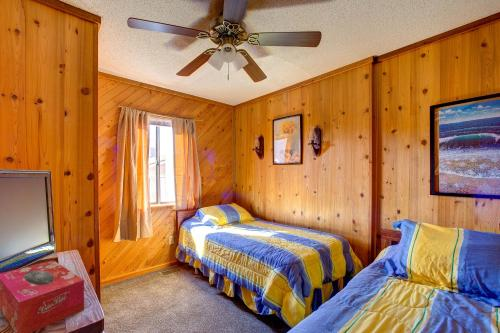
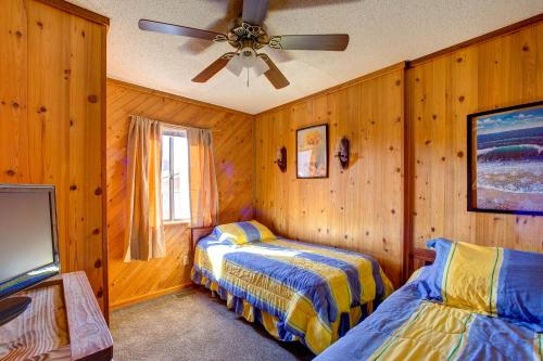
- tissue box (39, 292)
